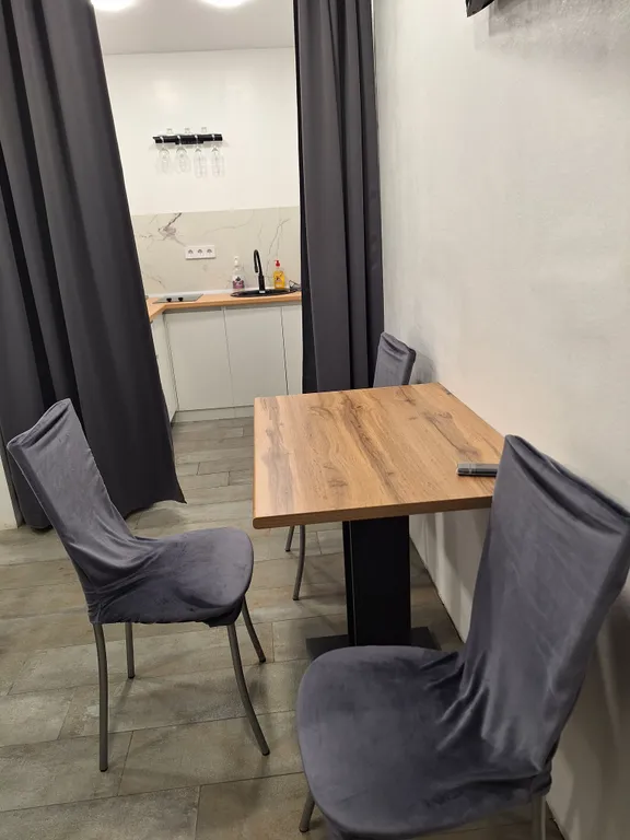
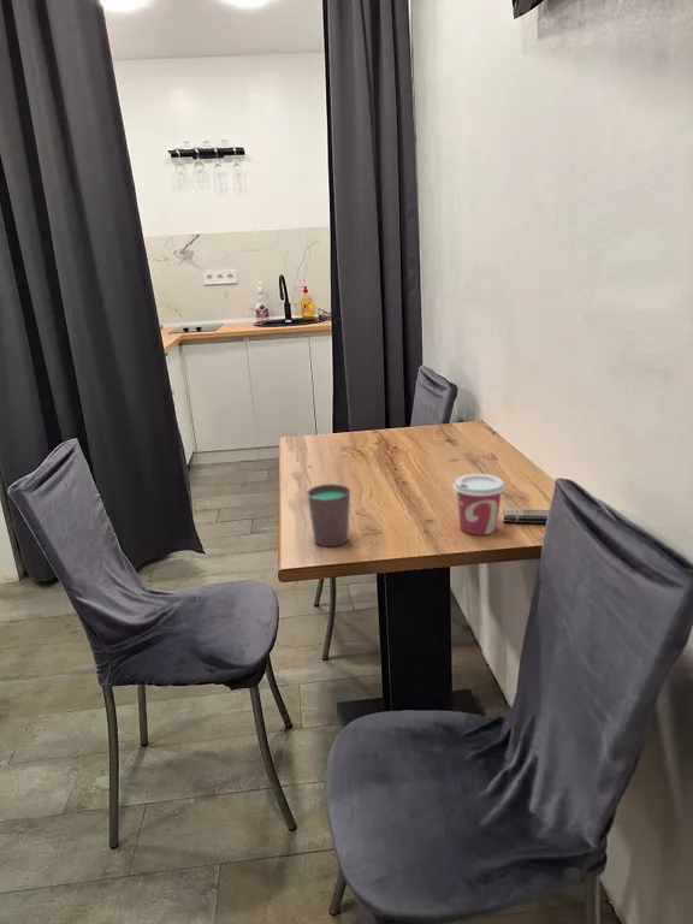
+ cup (330, 515)
+ cup (478, 504)
